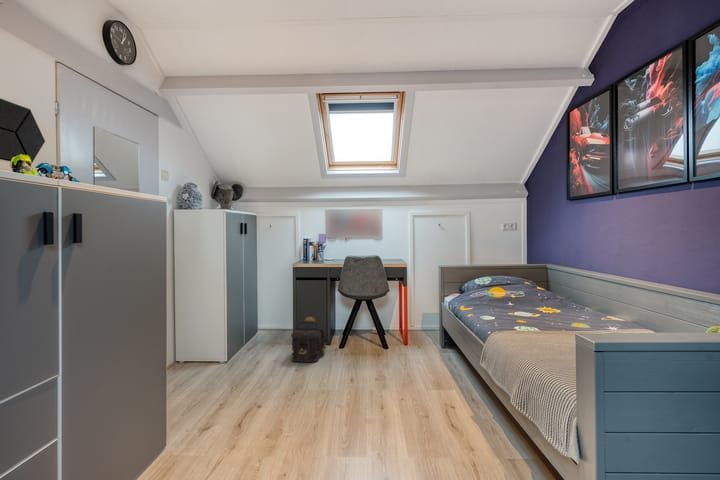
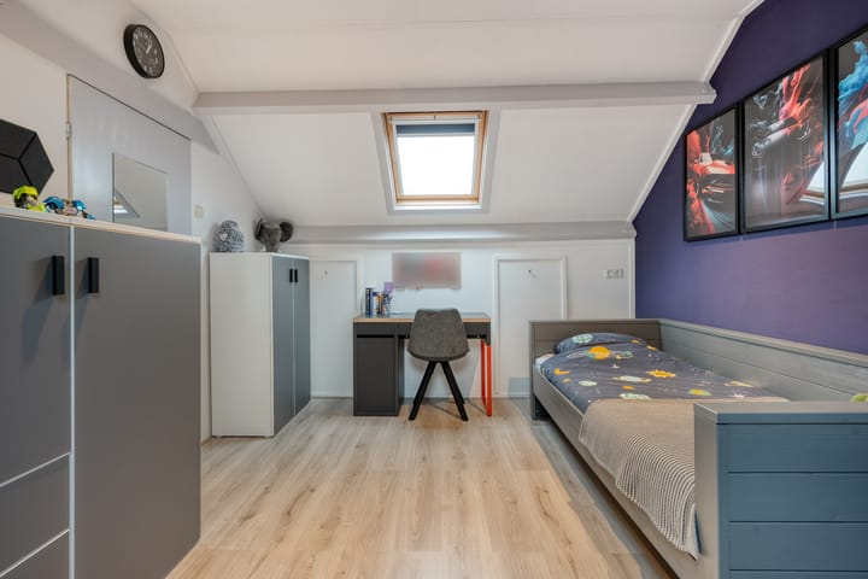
- backpack (308, 336)
